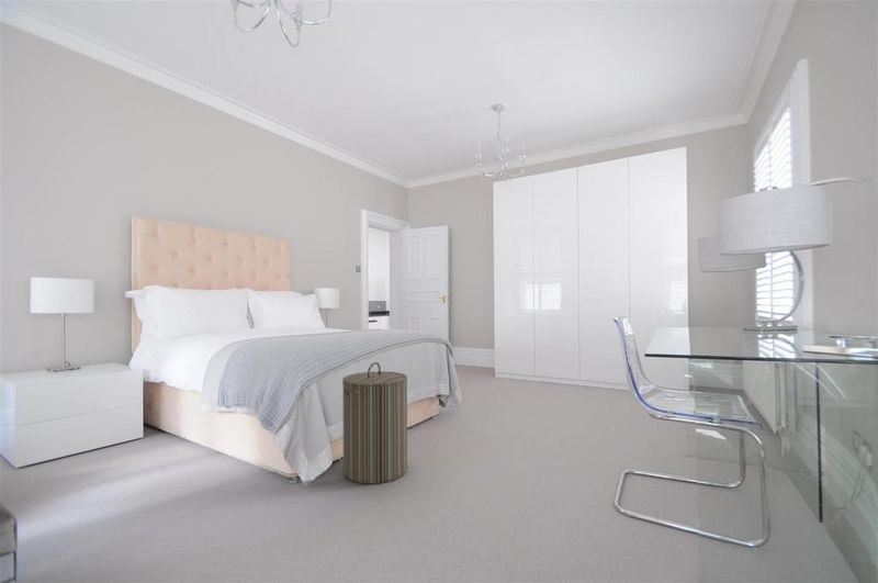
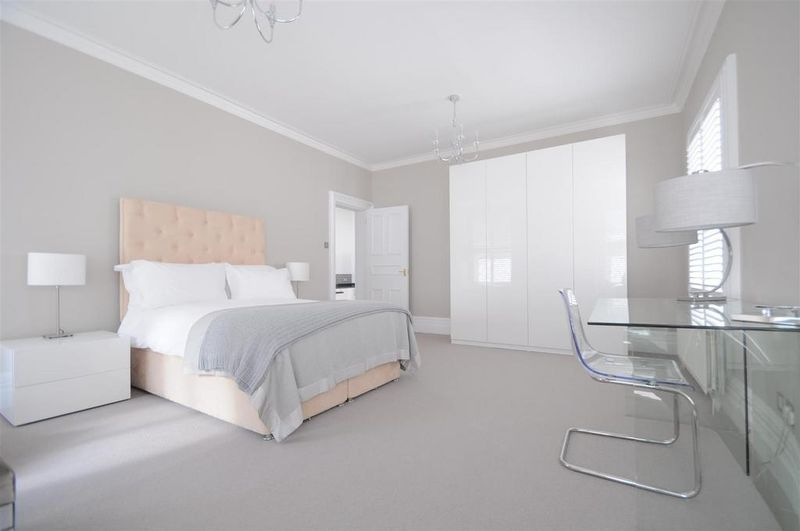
- laundry hamper (375, 416)
